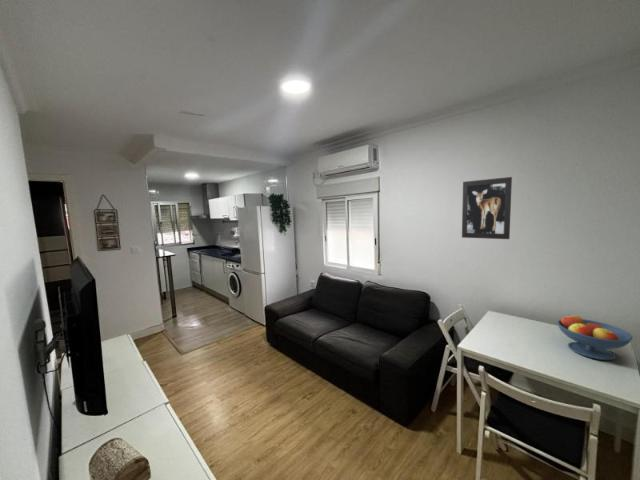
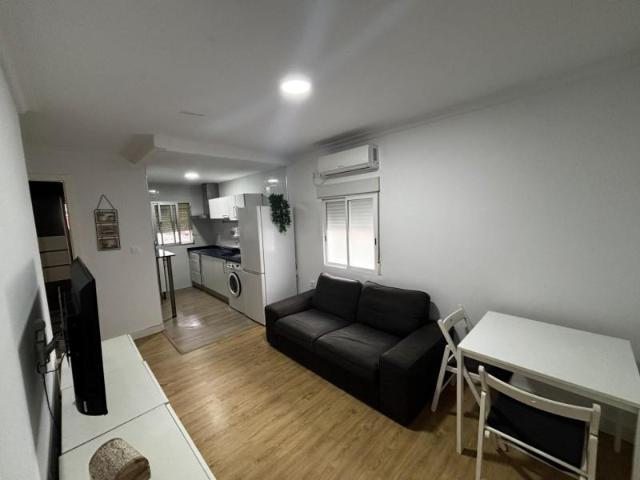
- wall art (485, 209)
- fruit bowl (591, 335)
